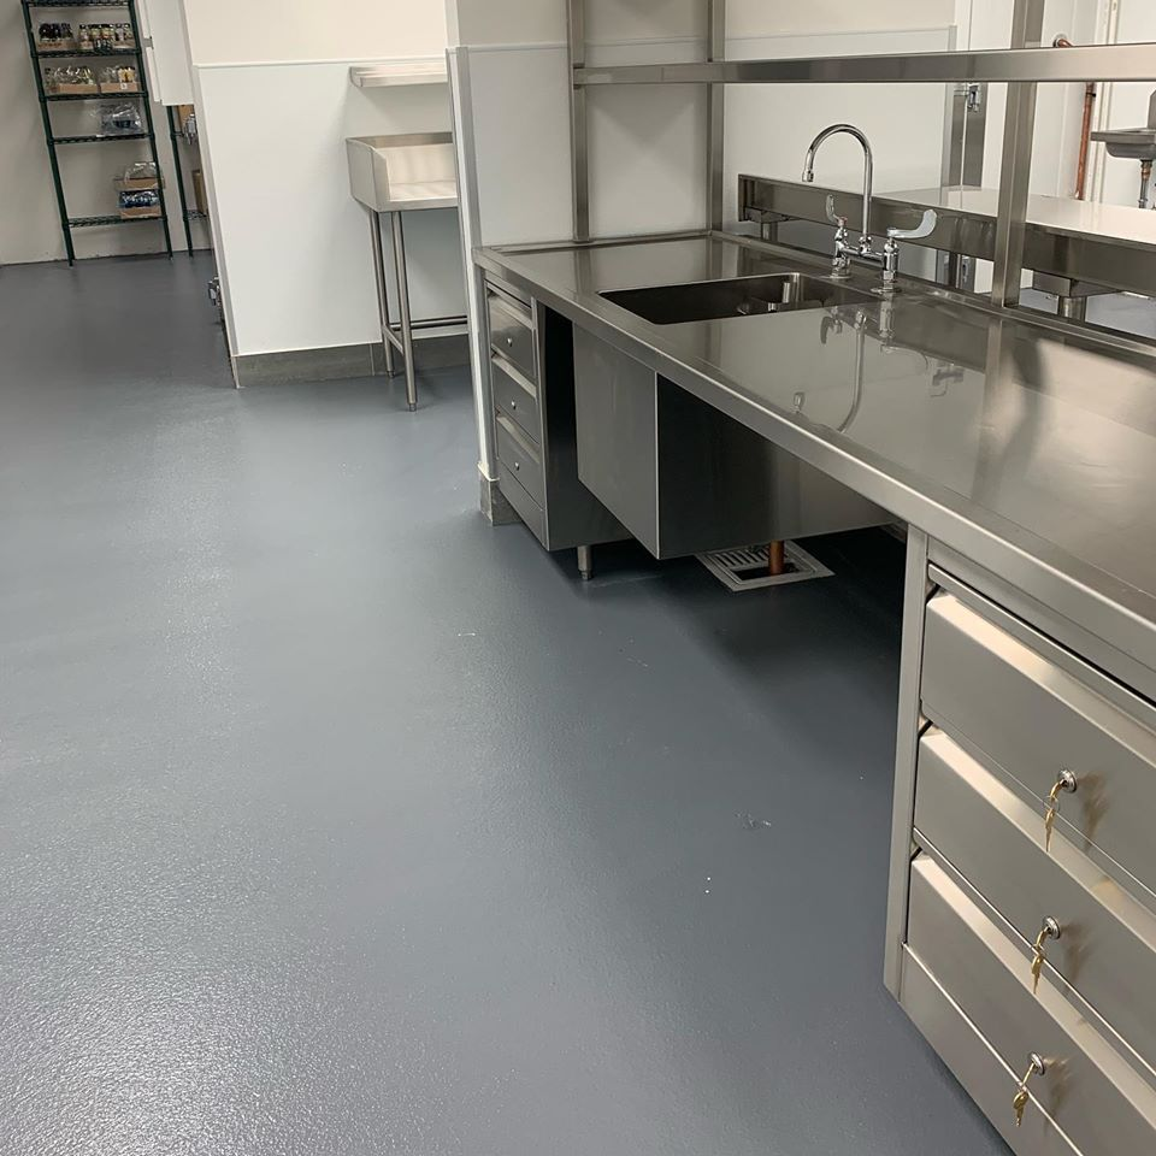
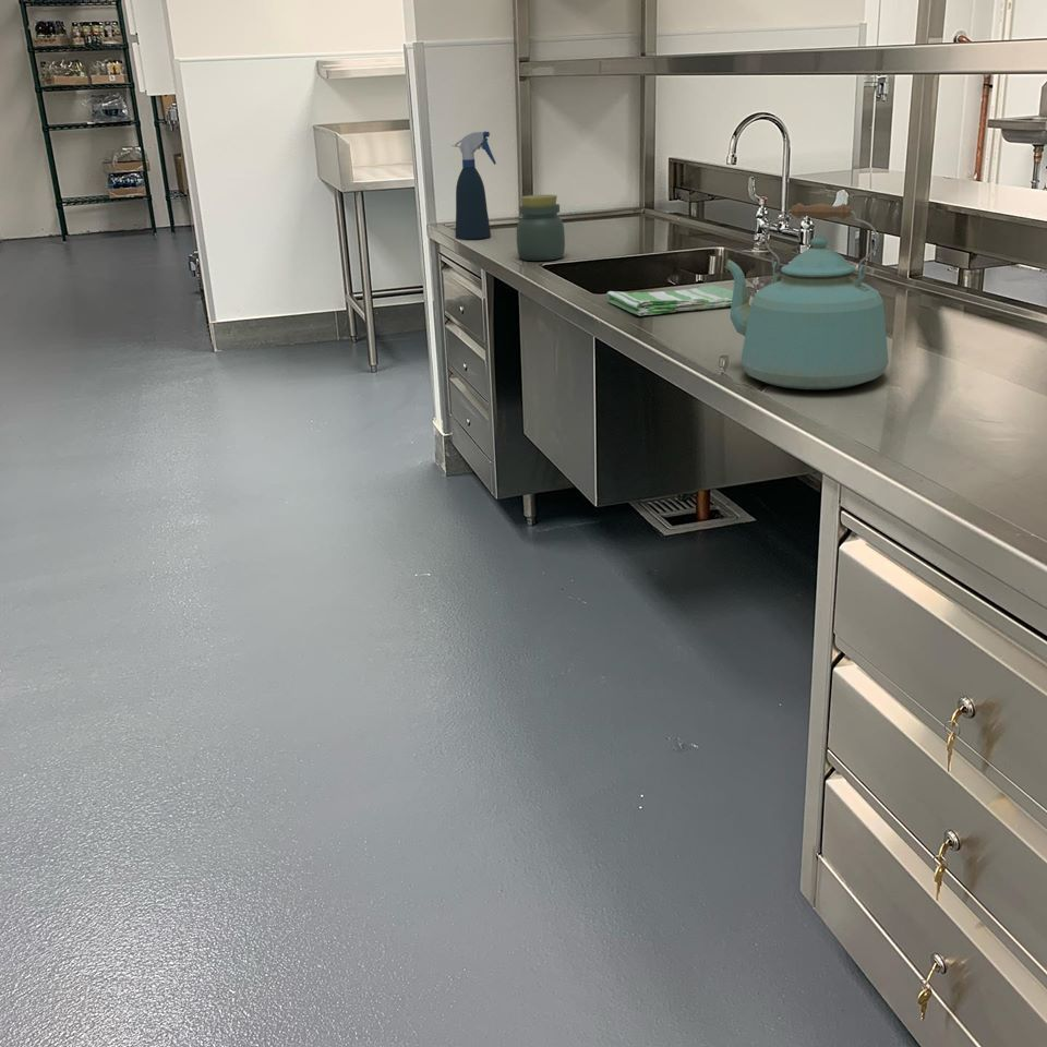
+ jar (540, 227)
+ kettle (803, 291)
+ spray bottle (472, 184)
+ dish towel (675, 297)
